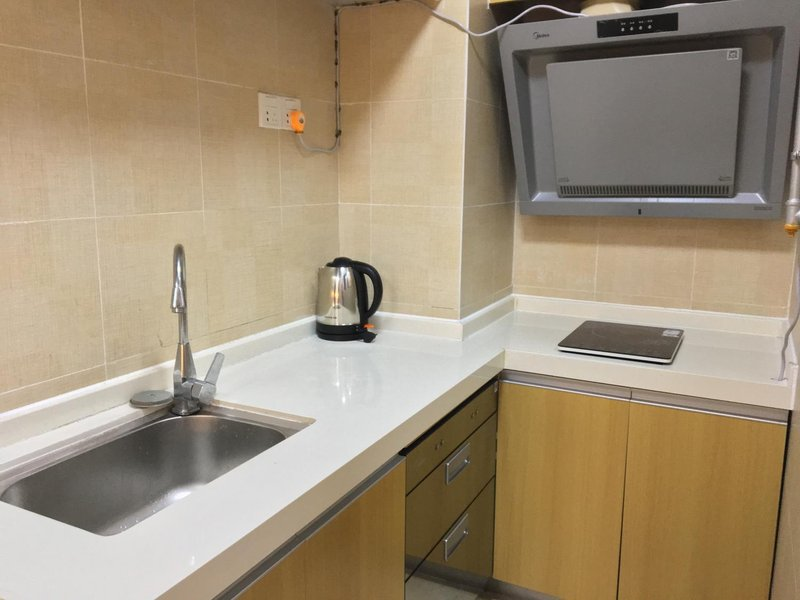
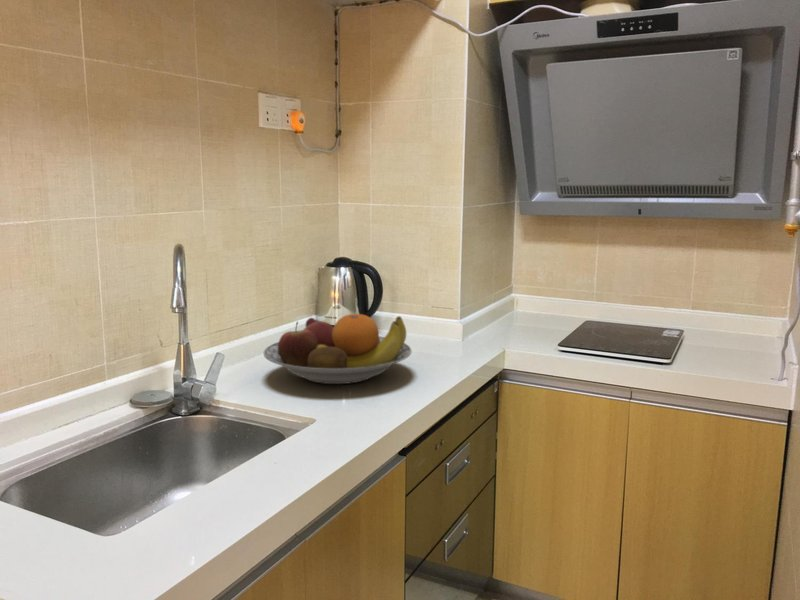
+ fruit bowl (338, 343)
